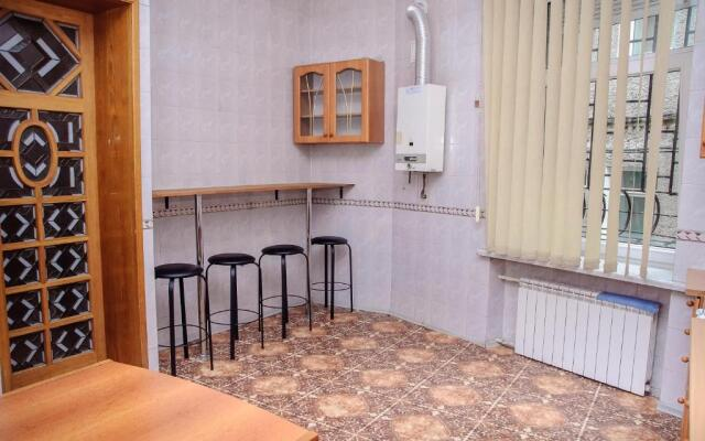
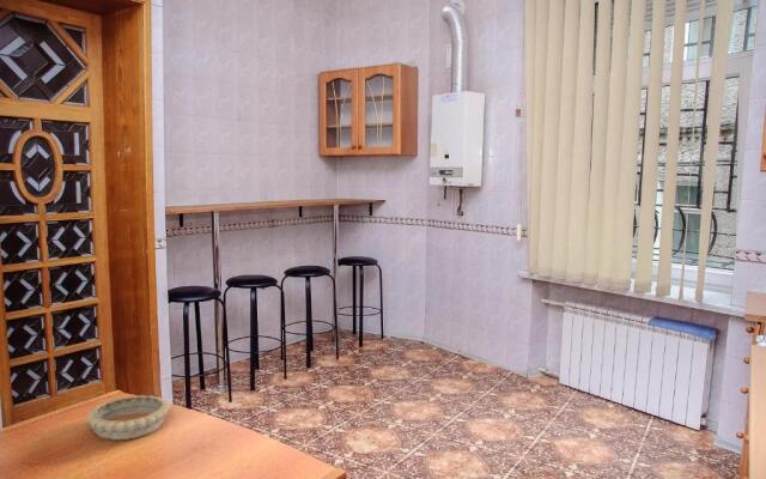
+ decorative bowl (130, 419)
